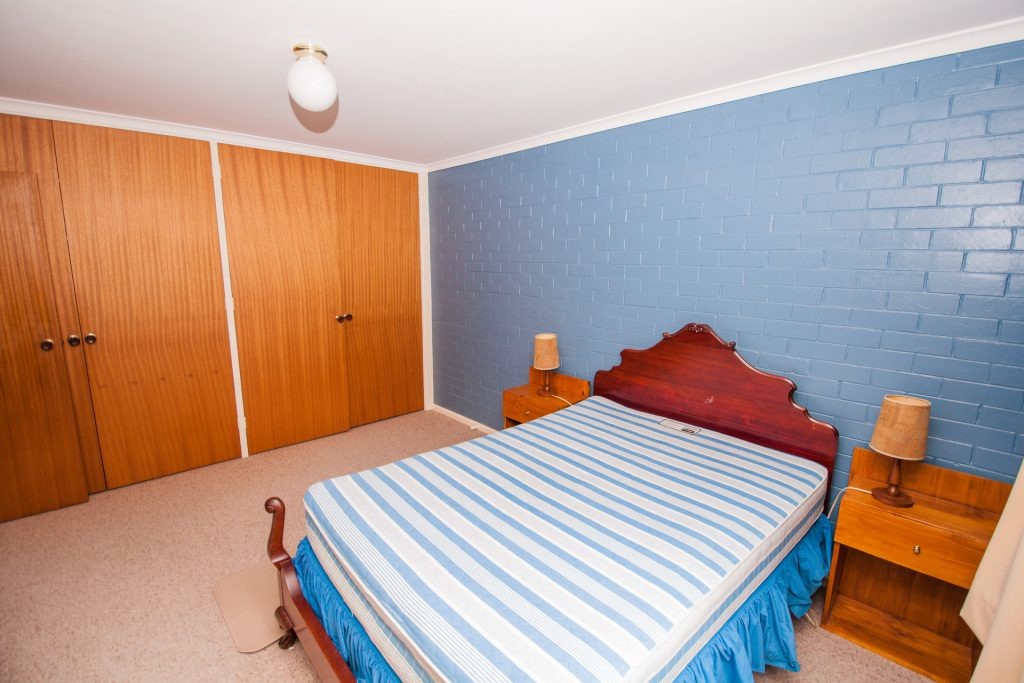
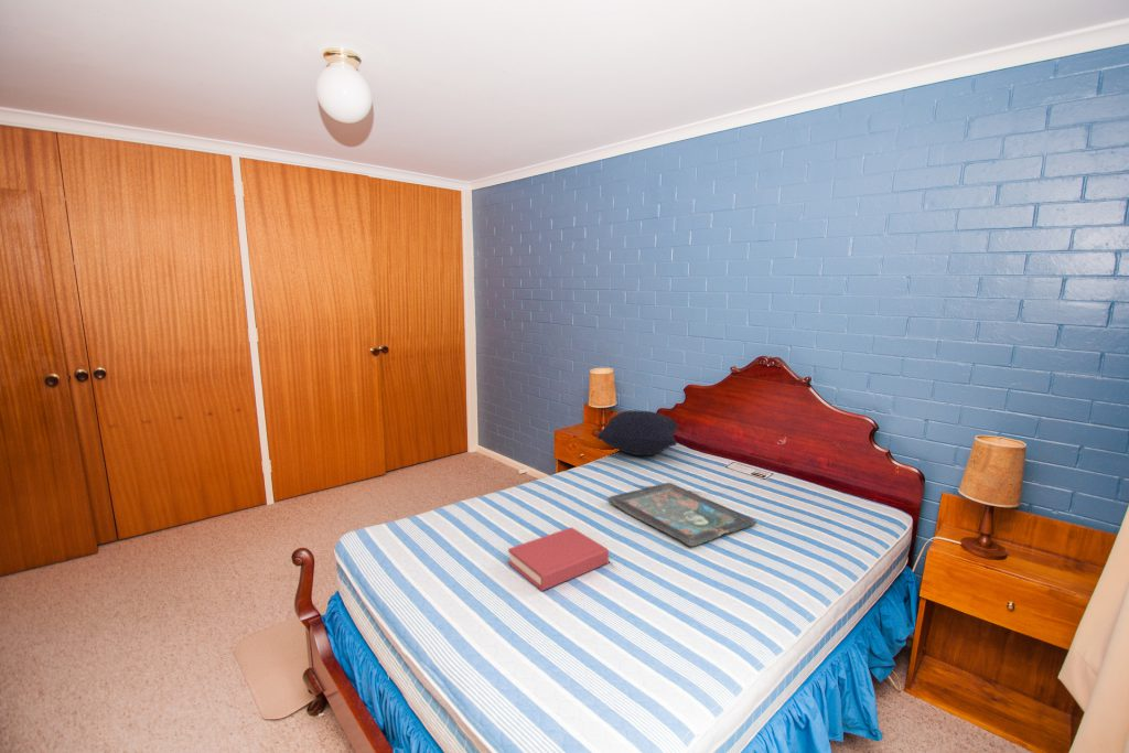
+ decorative tray (678, 509)
+ hardback book (558, 556)
+ pillow (639, 431)
